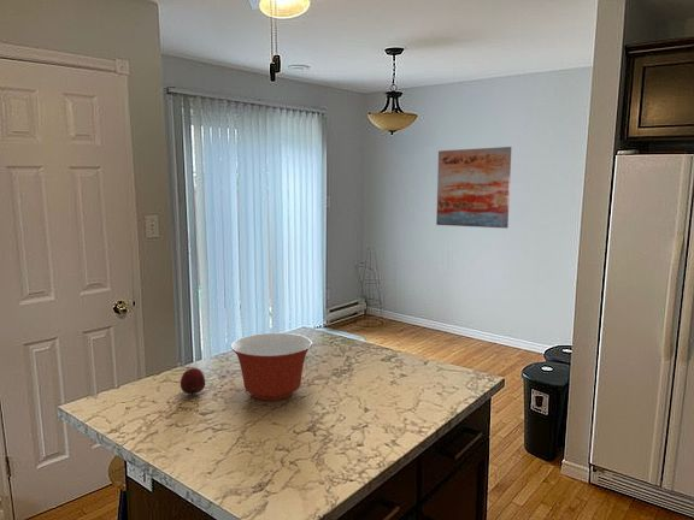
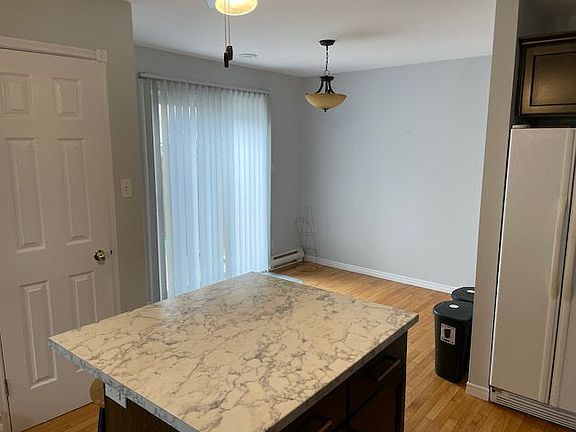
- apple (193, 380)
- mixing bowl (272, 367)
- wall art (471, 188)
